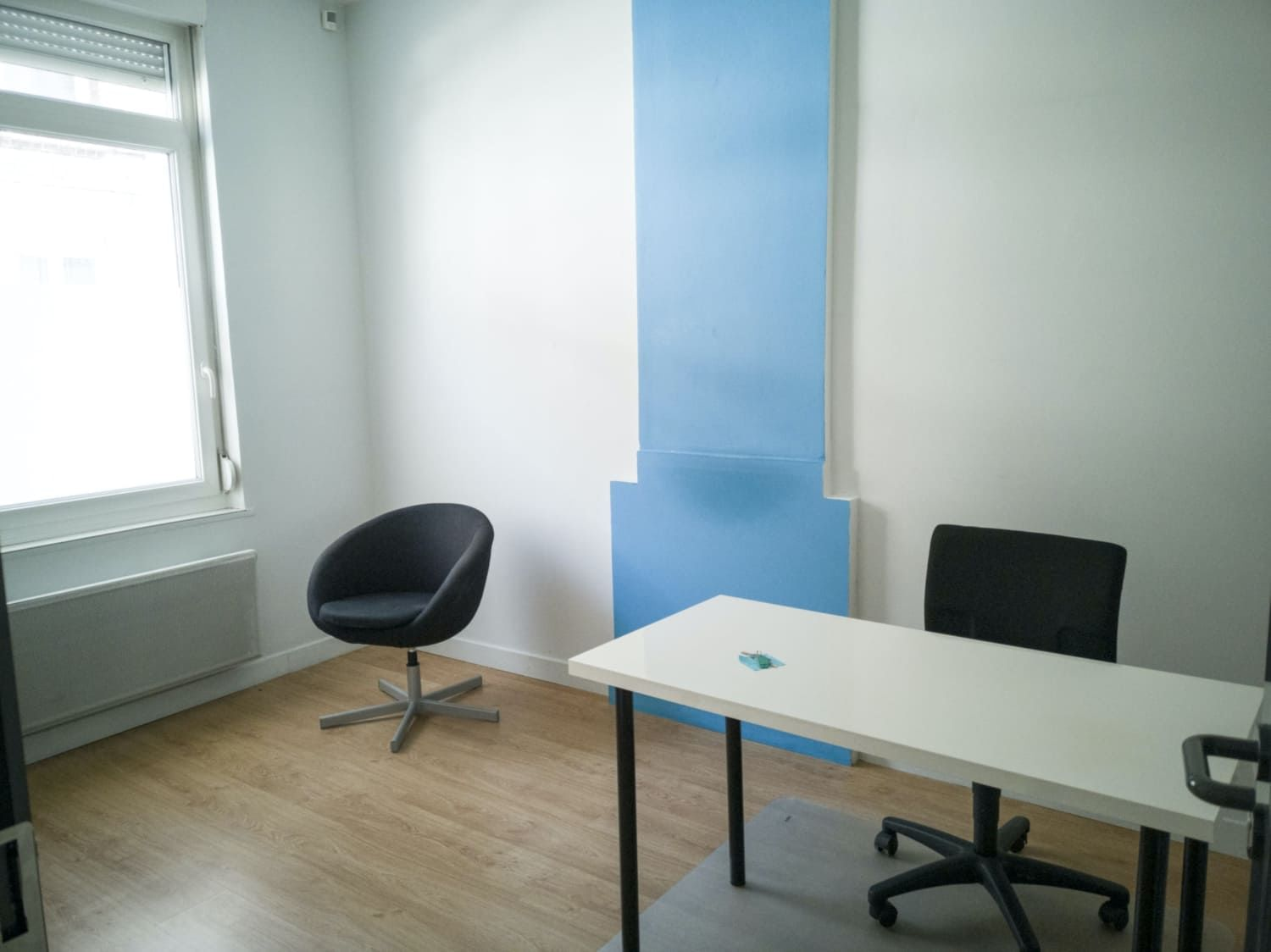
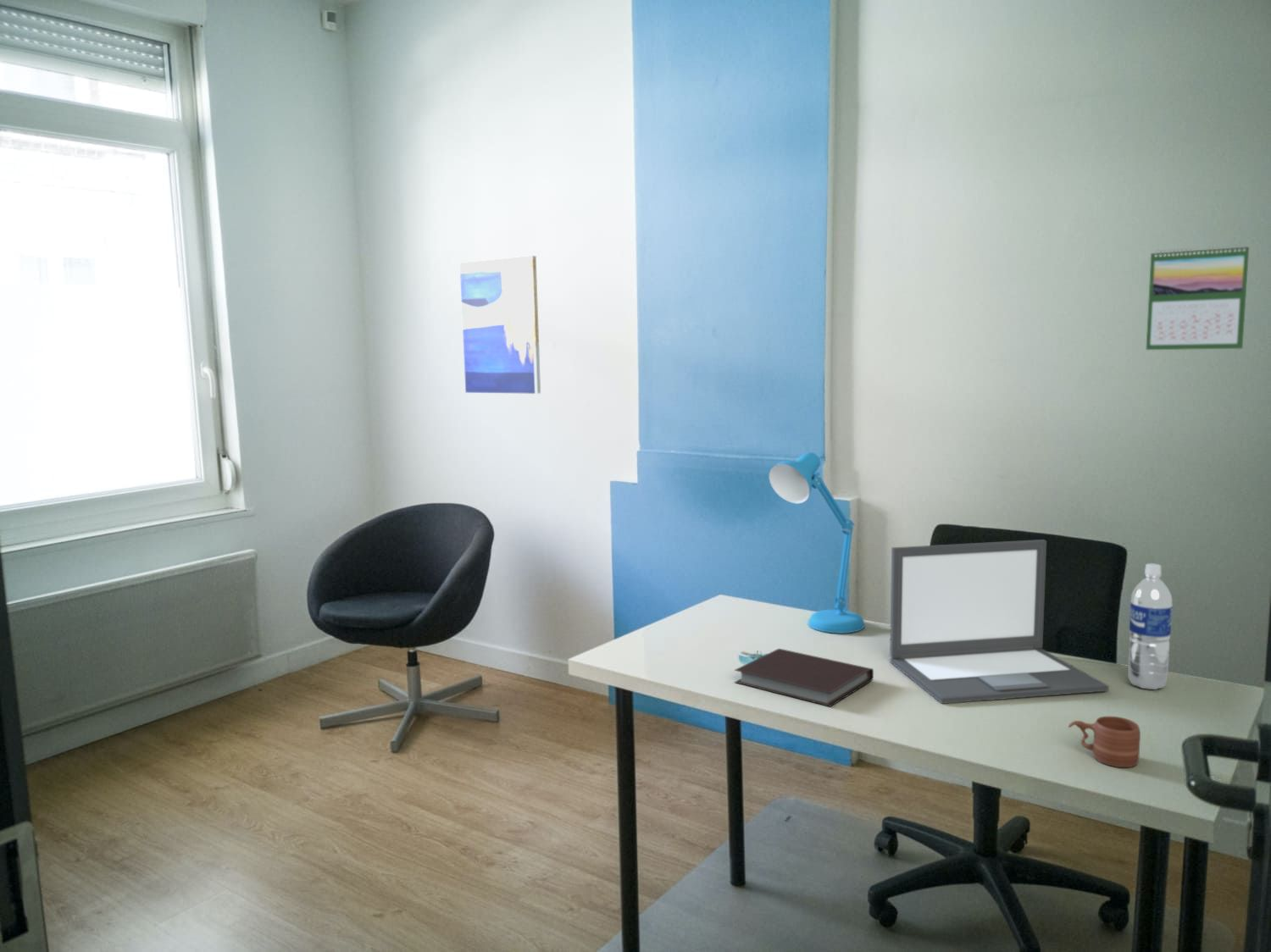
+ notebook (803, 675)
+ water bottle (1150, 625)
+ desk lamp (843, 543)
+ mug (1103, 738)
+ calendar (1196, 297)
+ wall art (499, 326)
+ laptop (995, 616)
